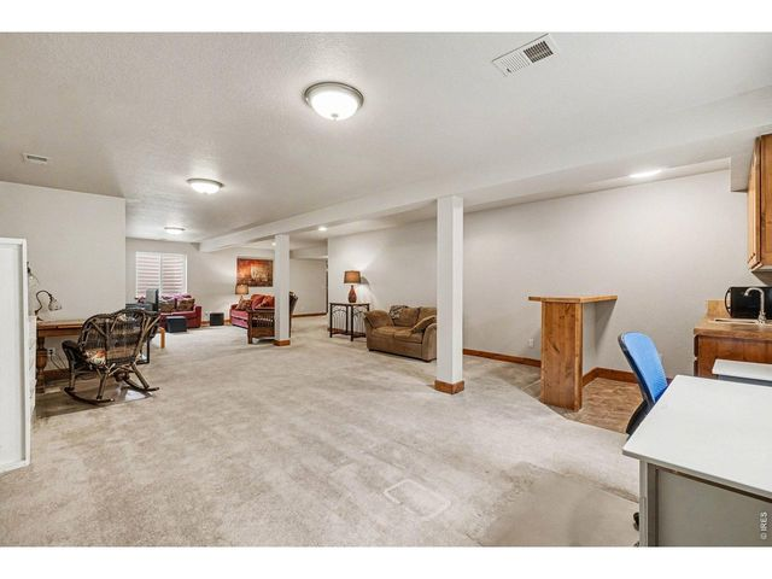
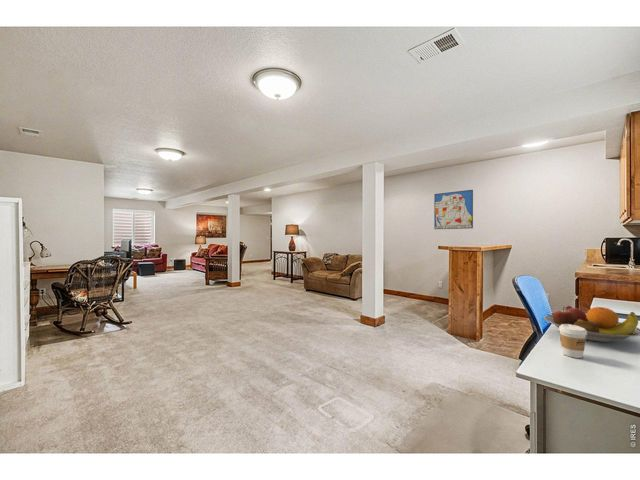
+ coffee cup (572, 340)
+ wall art (452, 210)
+ fruit bowl (589, 320)
